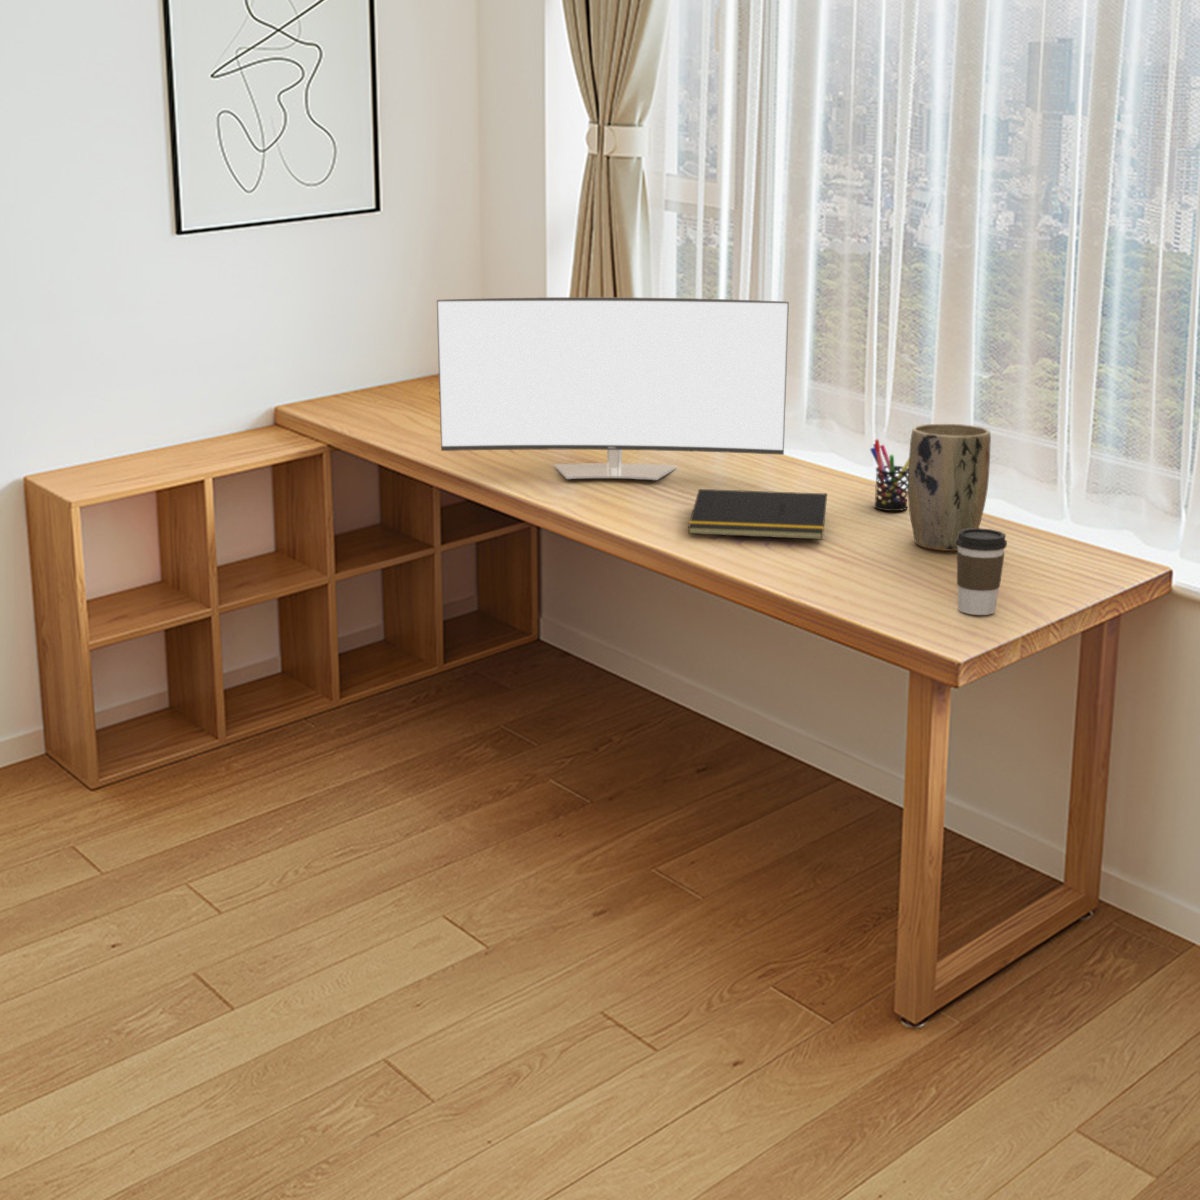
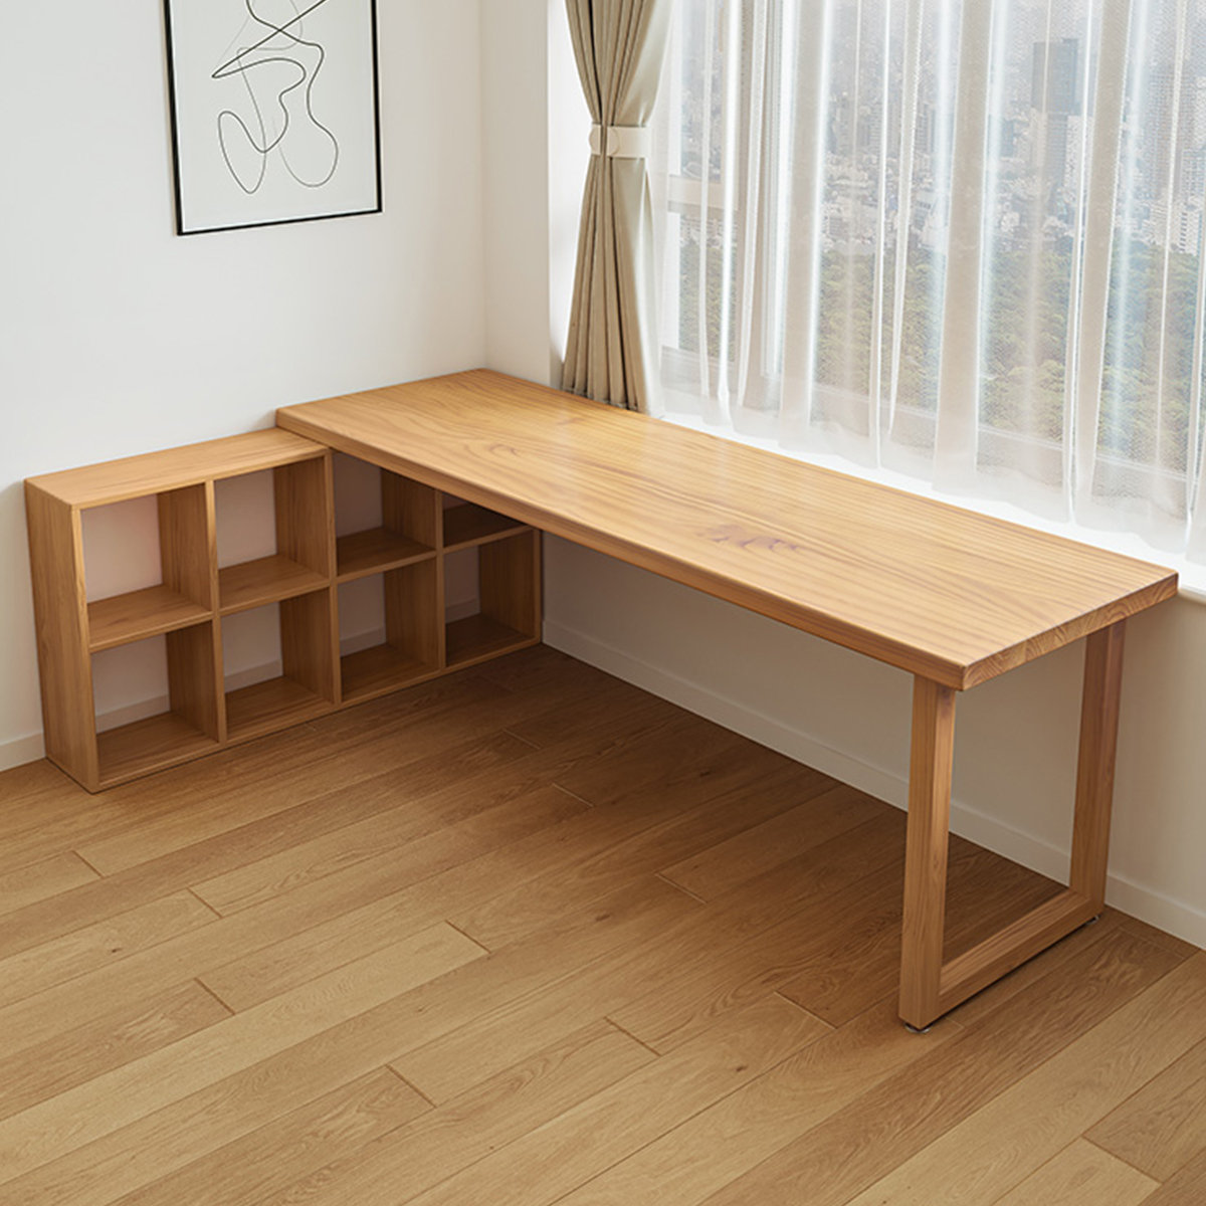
- pen holder (890, 474)
- notepad (758, 513)
- coffee cup (979, 573)
- plant pot (947, 487)
- monitor (613, 386)
